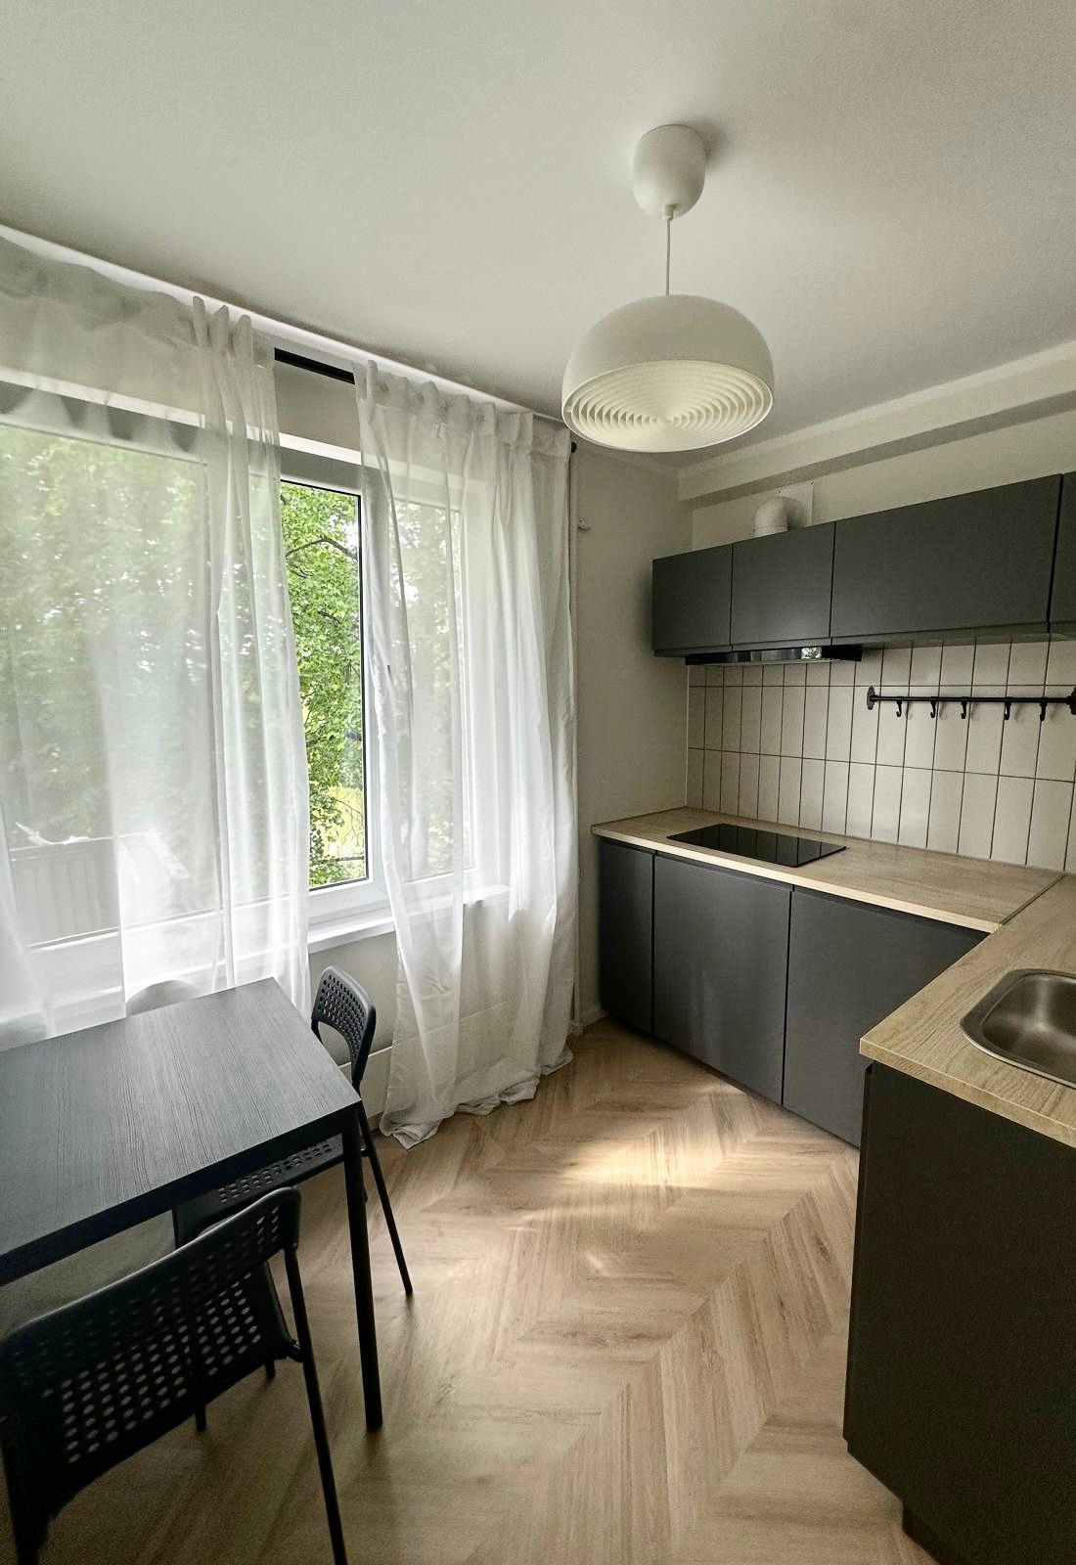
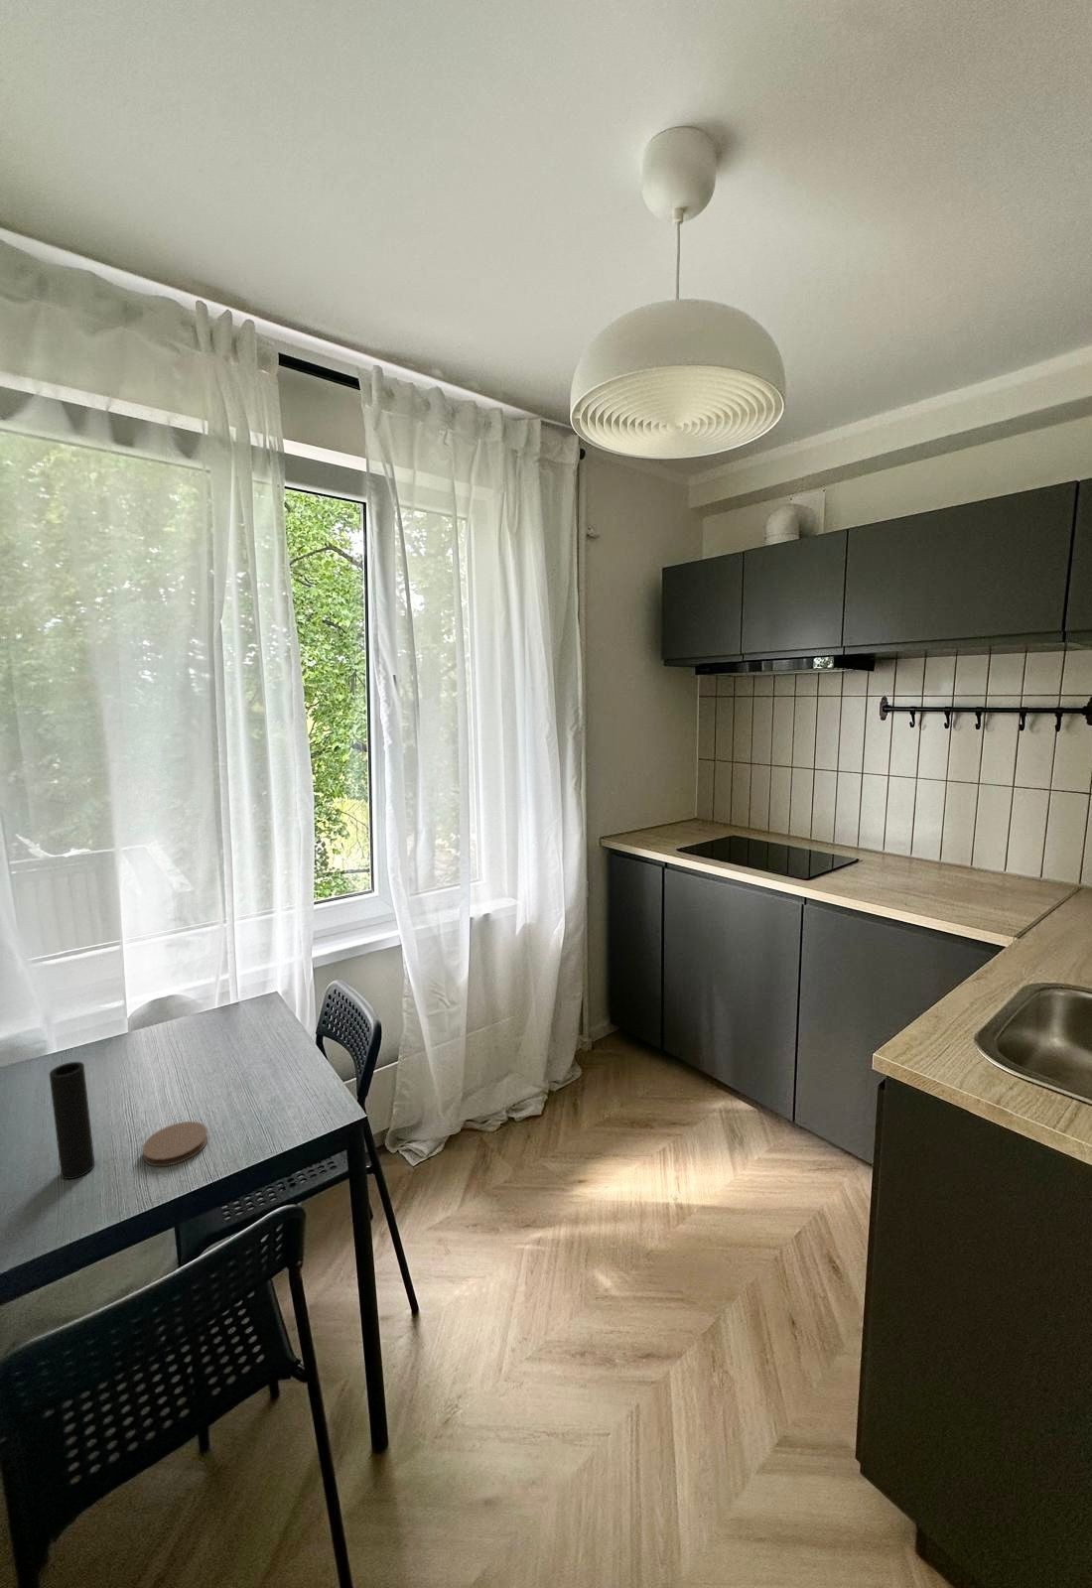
+ coaster (176, 1143)
+ cup (71, 1120)
